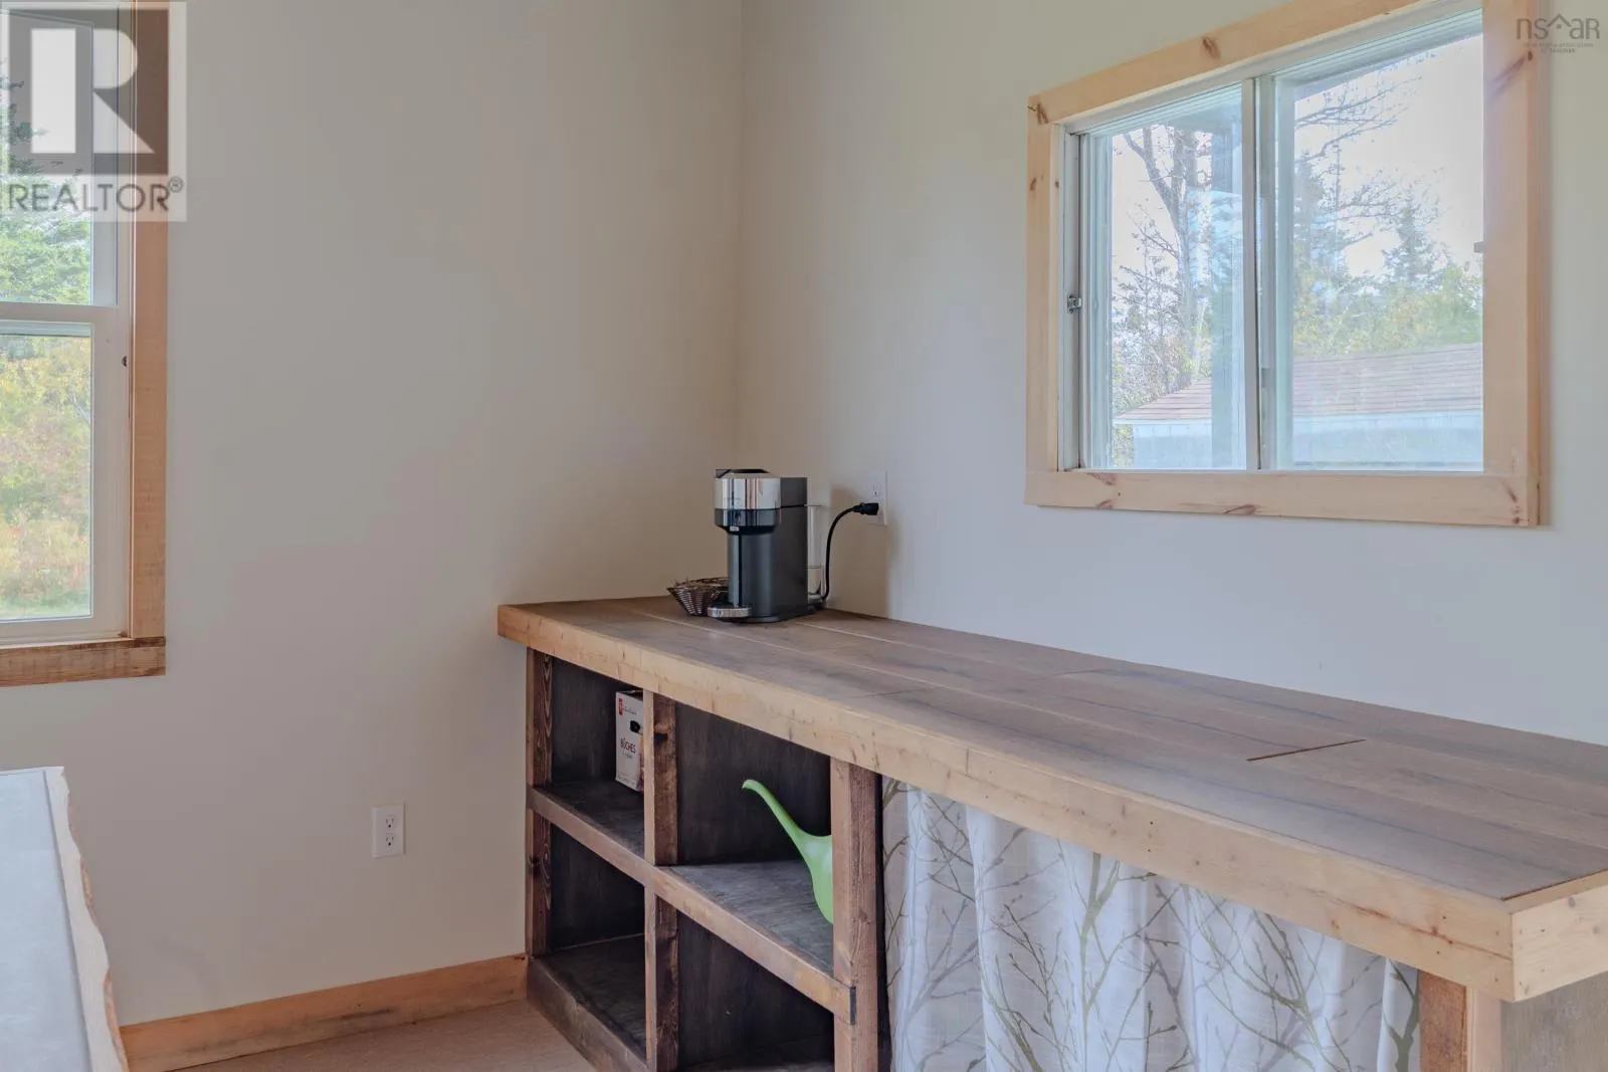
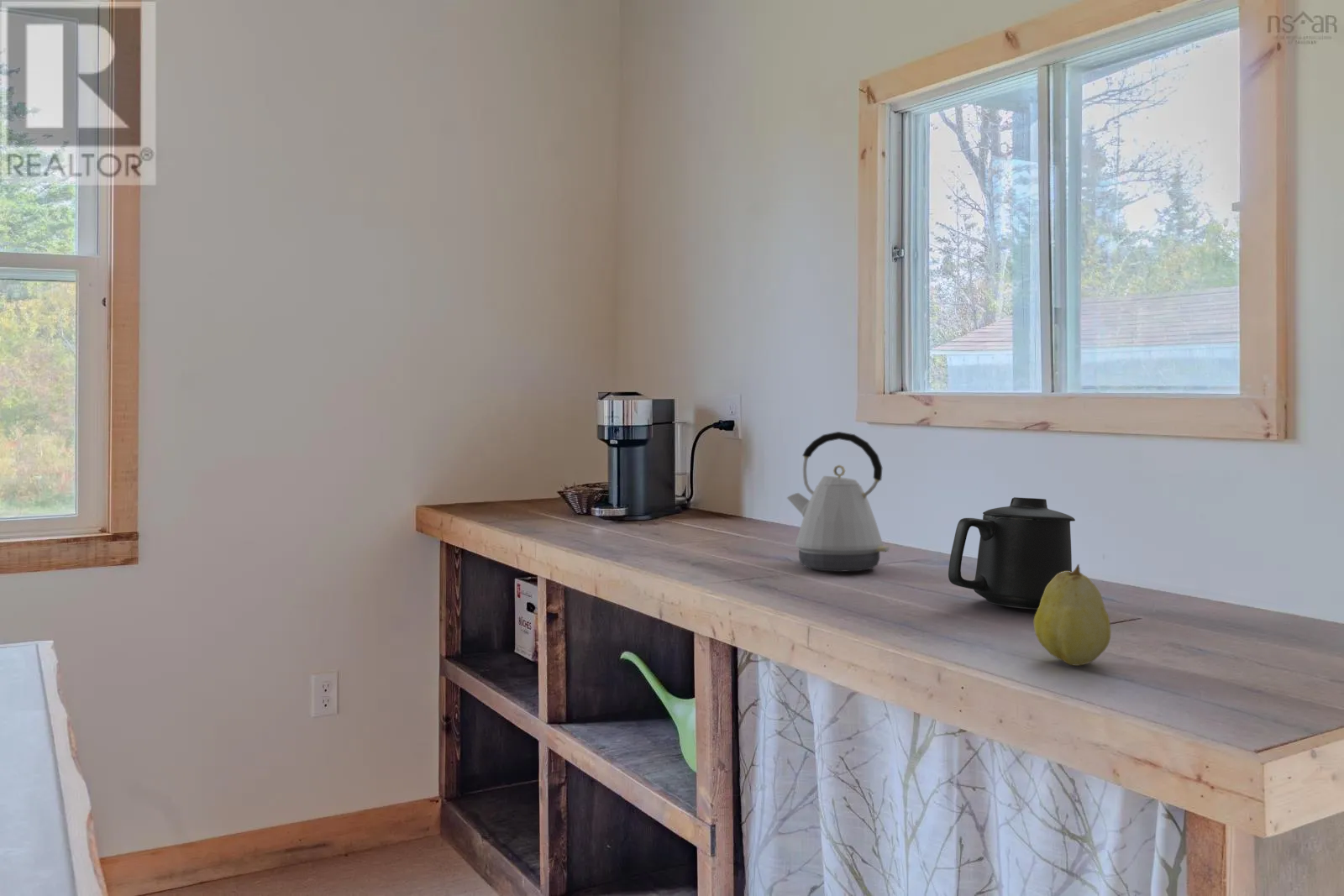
+ kettle (836, 500)
+ mug (1016, 553)
+ fruit (1070, 612)
